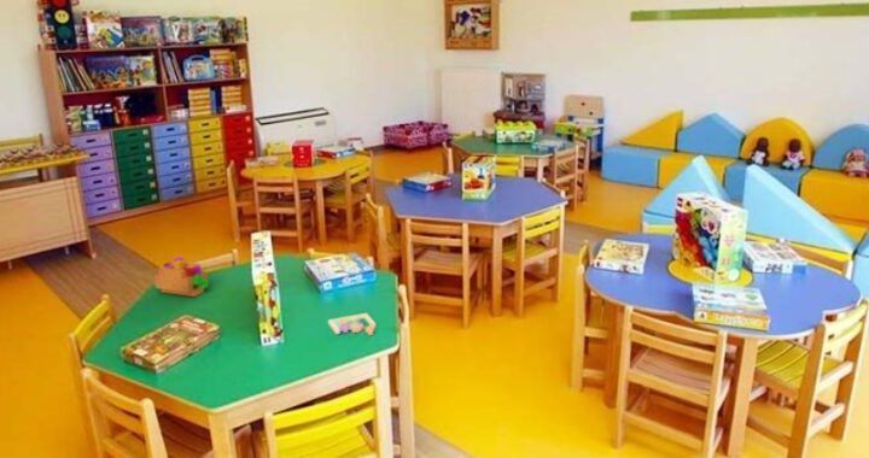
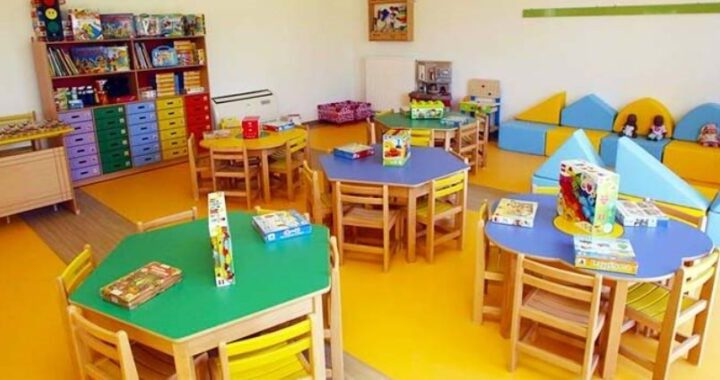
- hot dog (180, 276)
- puzzle (354, 325)
